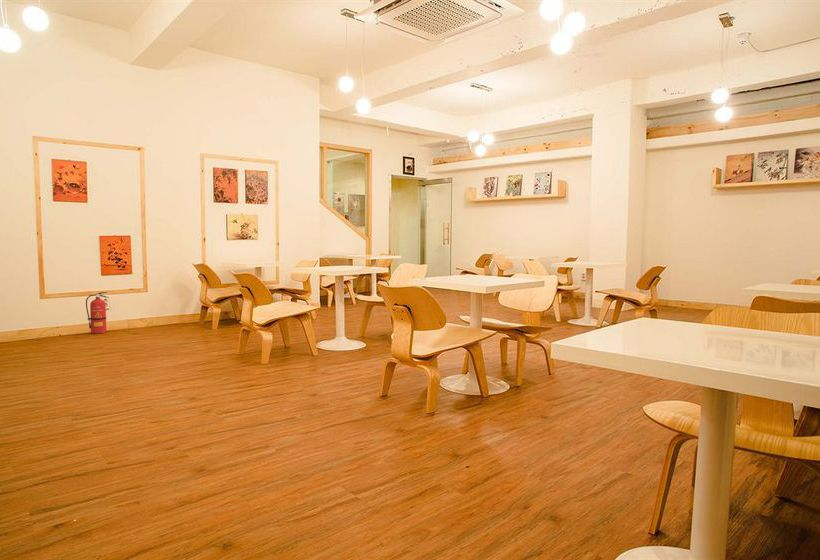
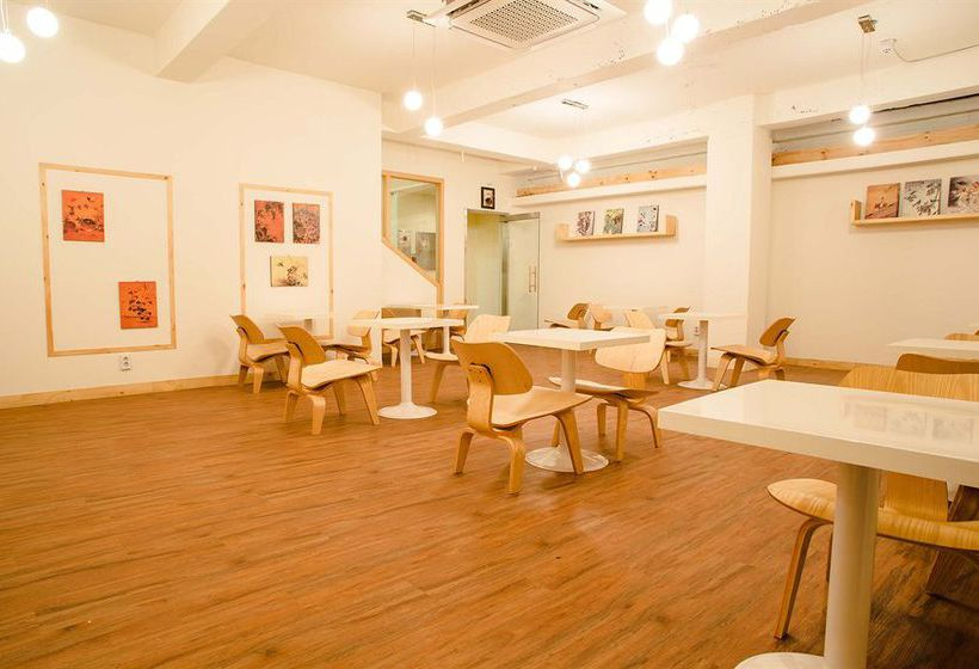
- fire extinguisher (97, 312)
